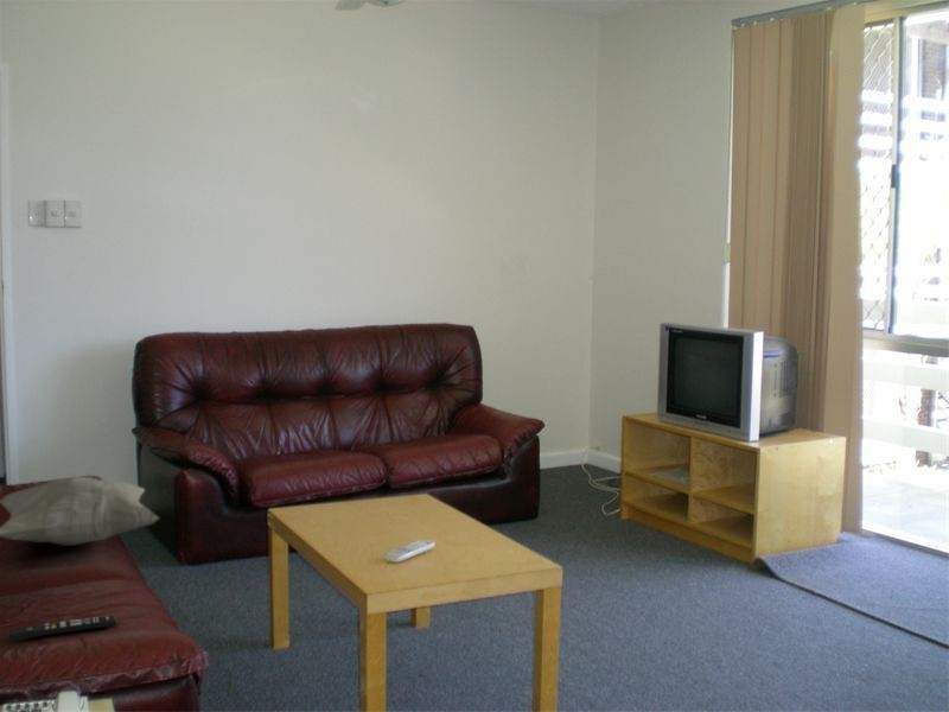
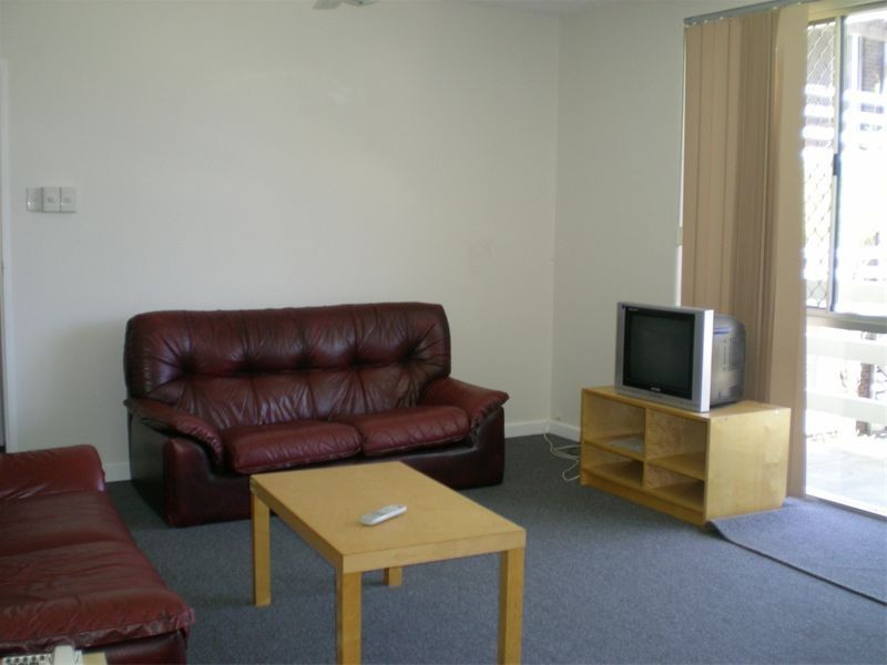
- remote control (63, 628)
- decorative pillow (76, 509)
